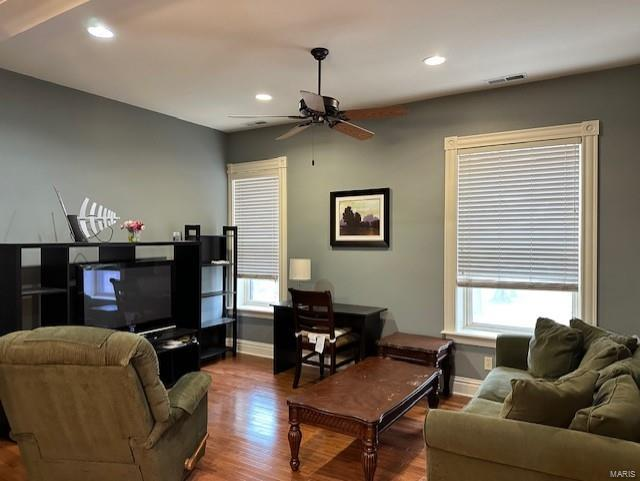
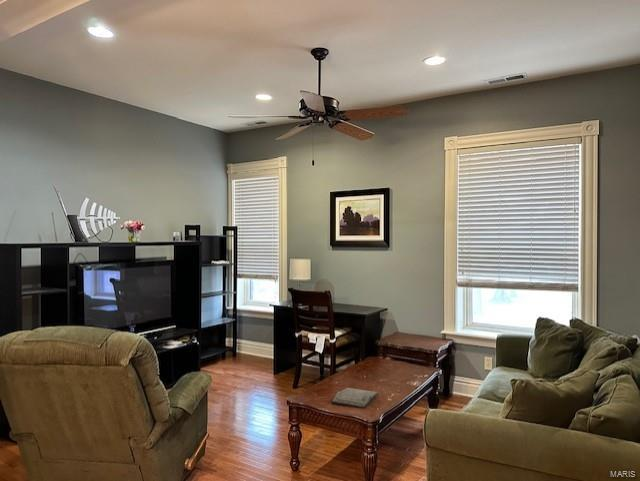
+ diary (355, 395)
